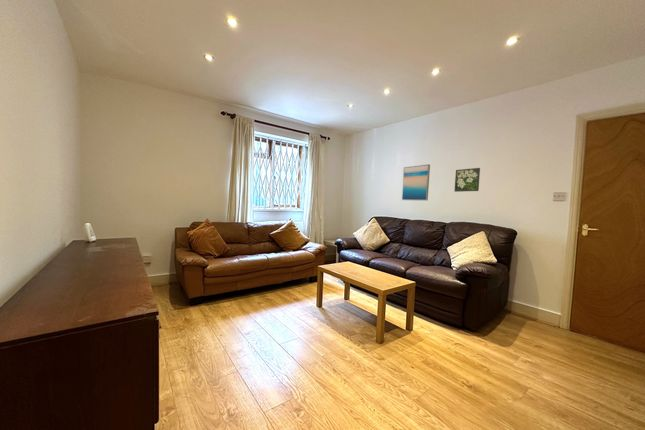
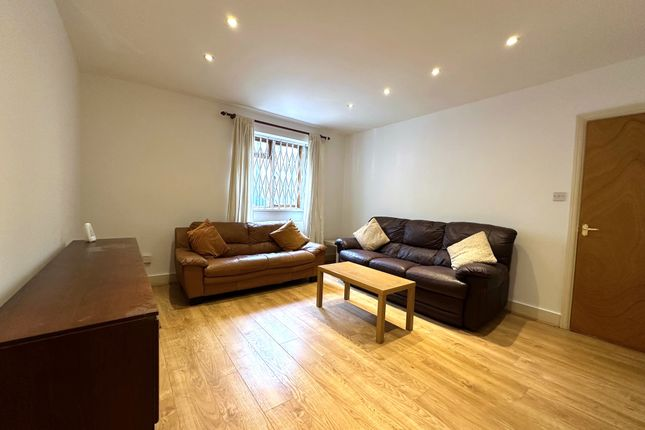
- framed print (466, 180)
- wall art (415, 183)
